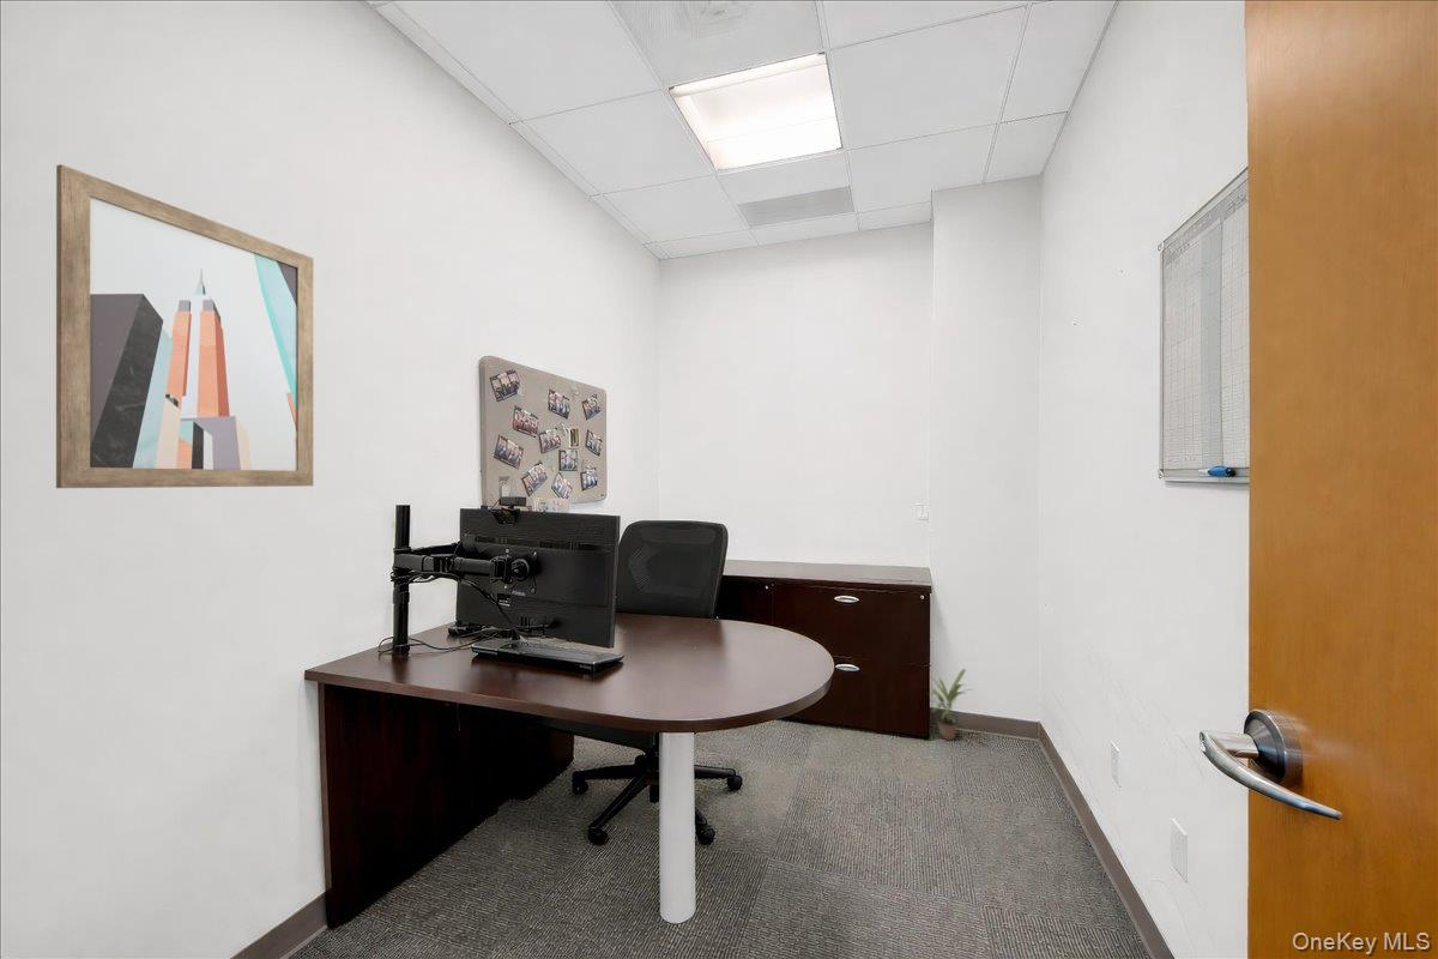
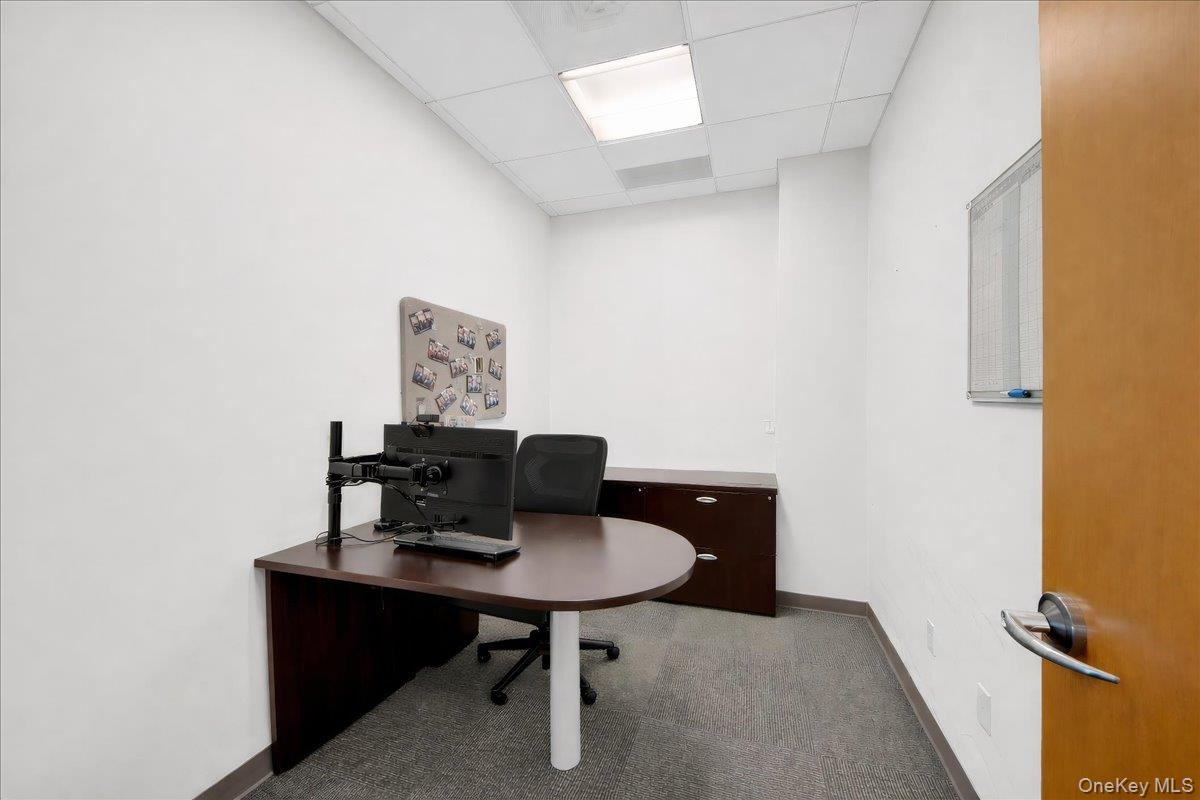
- potted plant (950, 706)
- wall art (206, 352)
